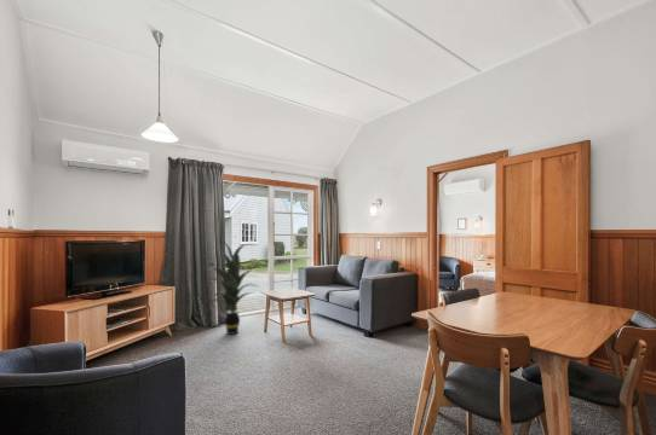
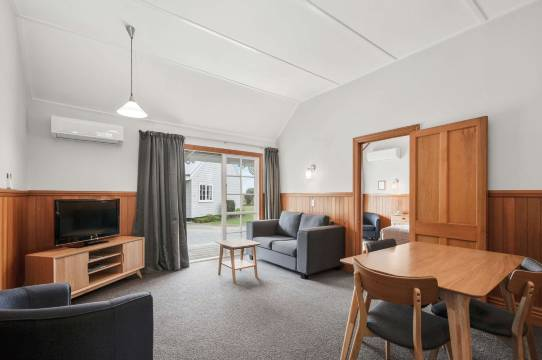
- indoor plant (228, 285)
